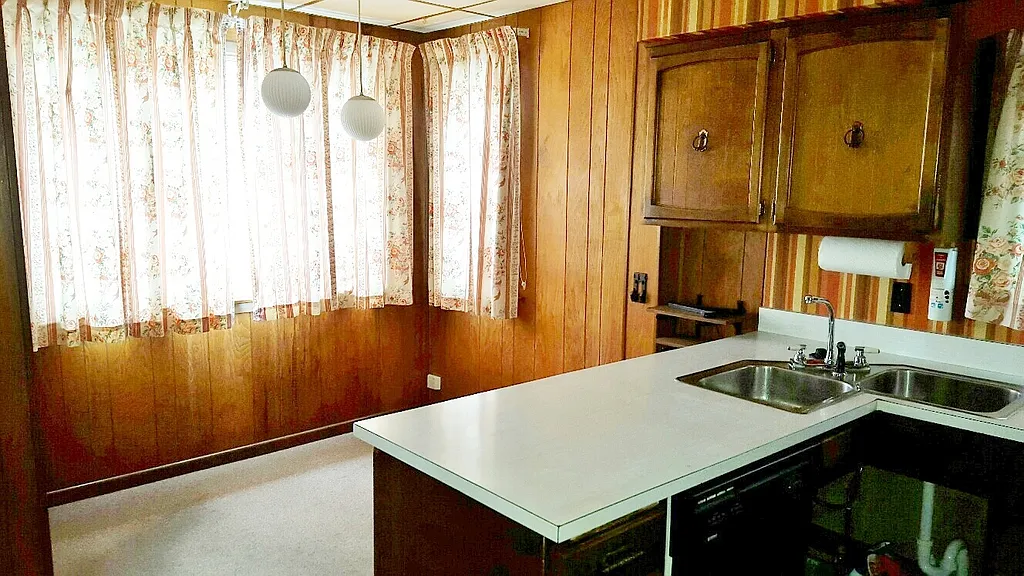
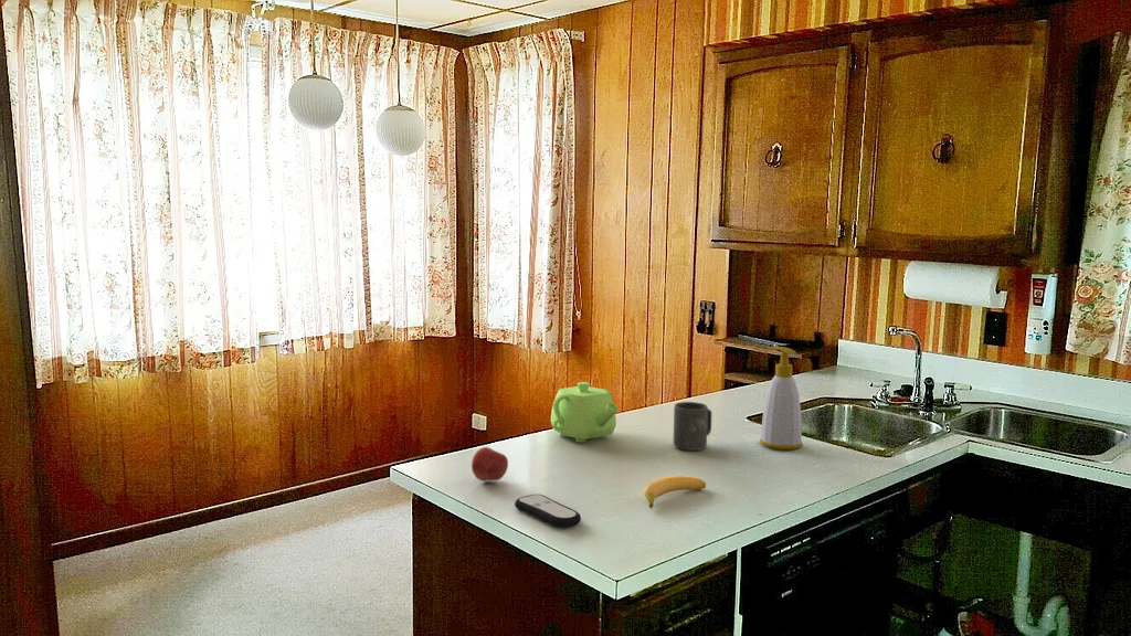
+ teapot (589, 411)
+ remote control (548, 510)
+ mug (695, 425)
+ soap bottle (782, 396)
+ apple (489, 464)
+ banana (673, 487)
